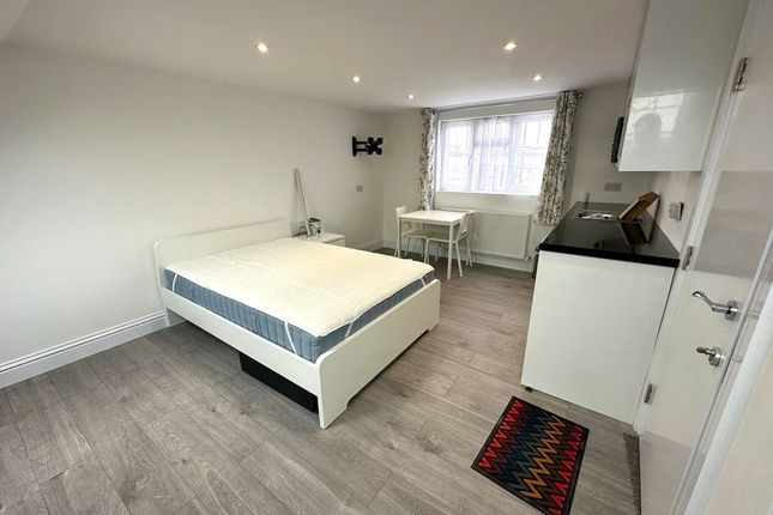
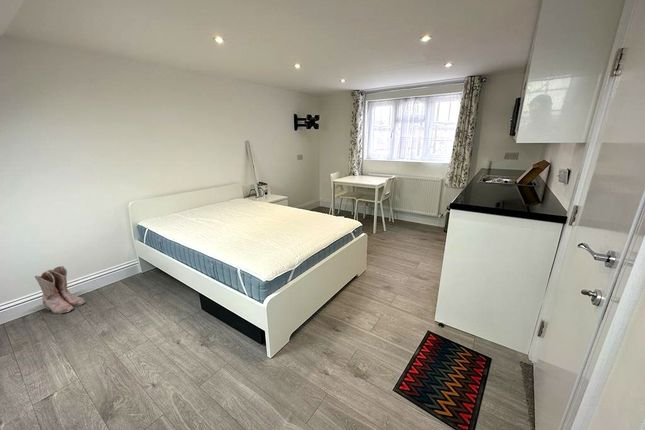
+ boots (60, 288)
